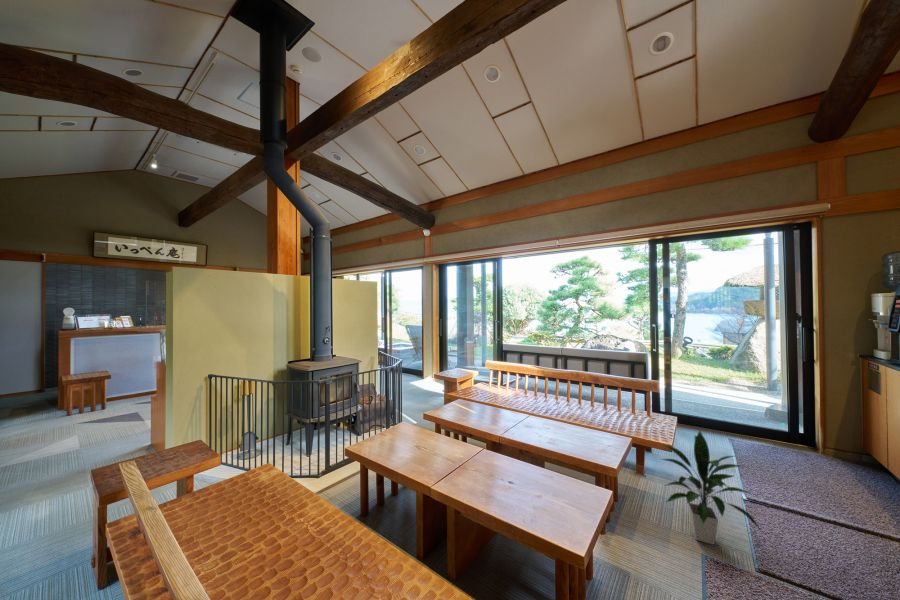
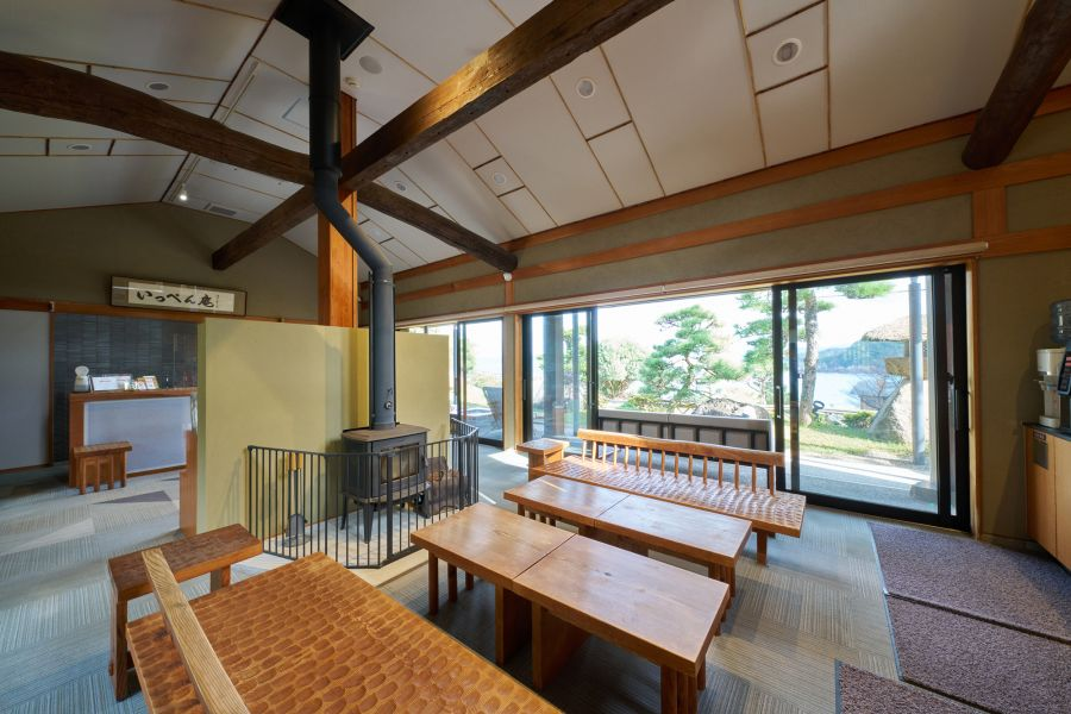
- indoor plant (706, 489)
